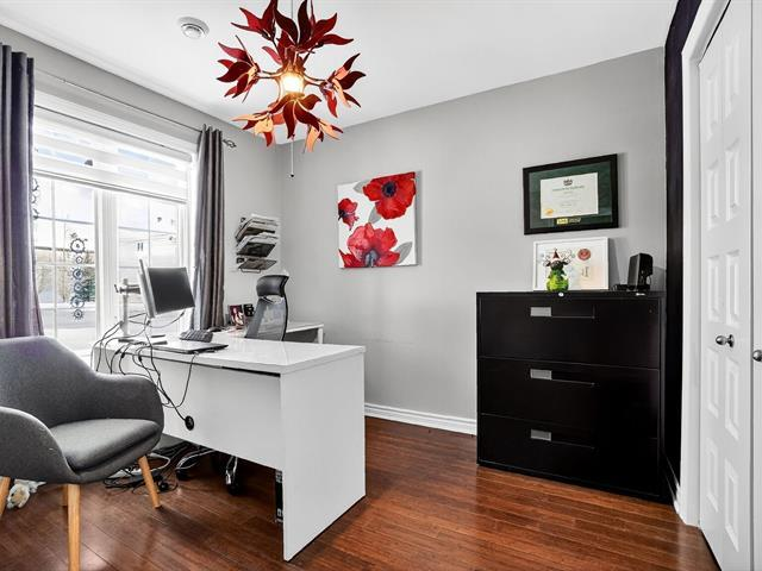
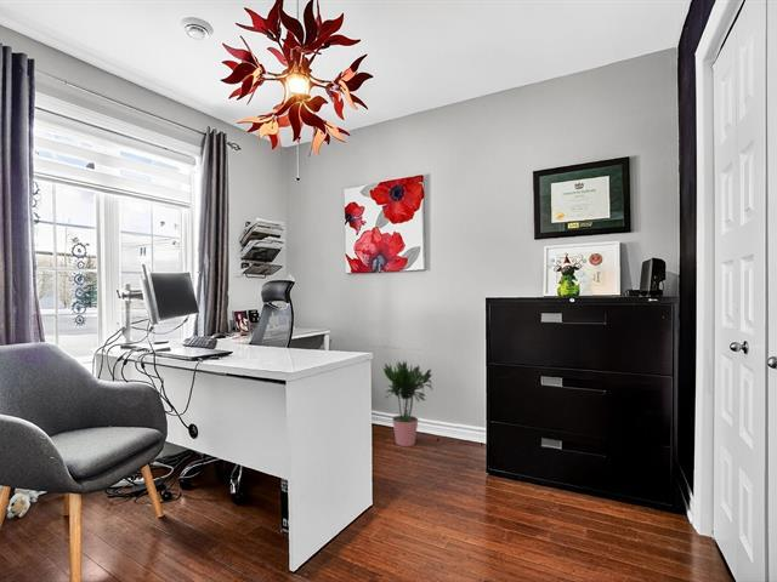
+ potted plant (412, 400)
